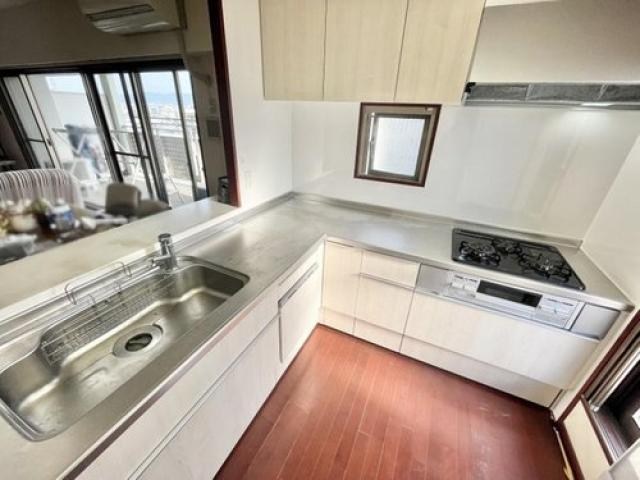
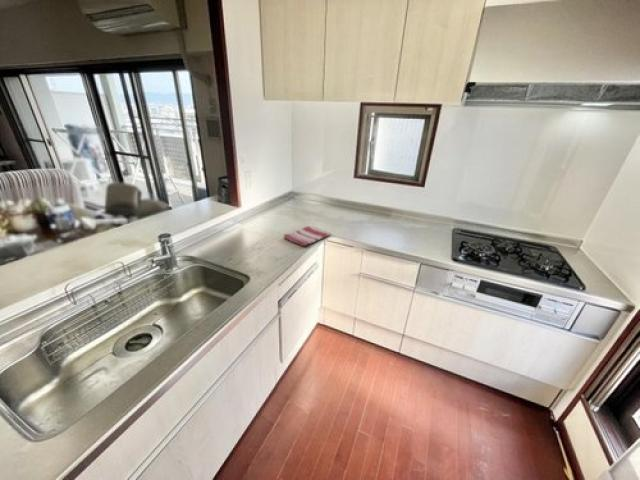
+ dish towel (307, 235)
